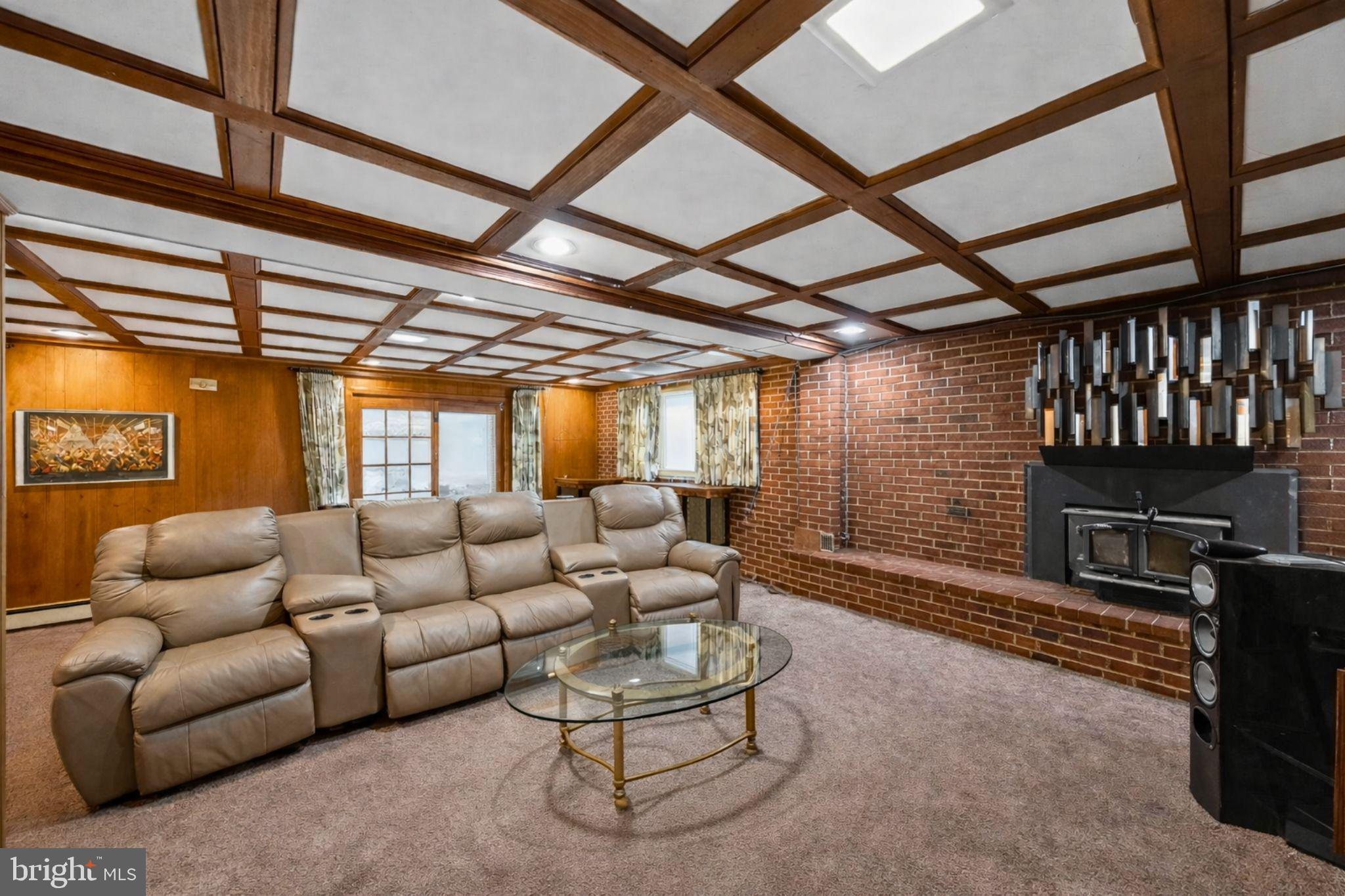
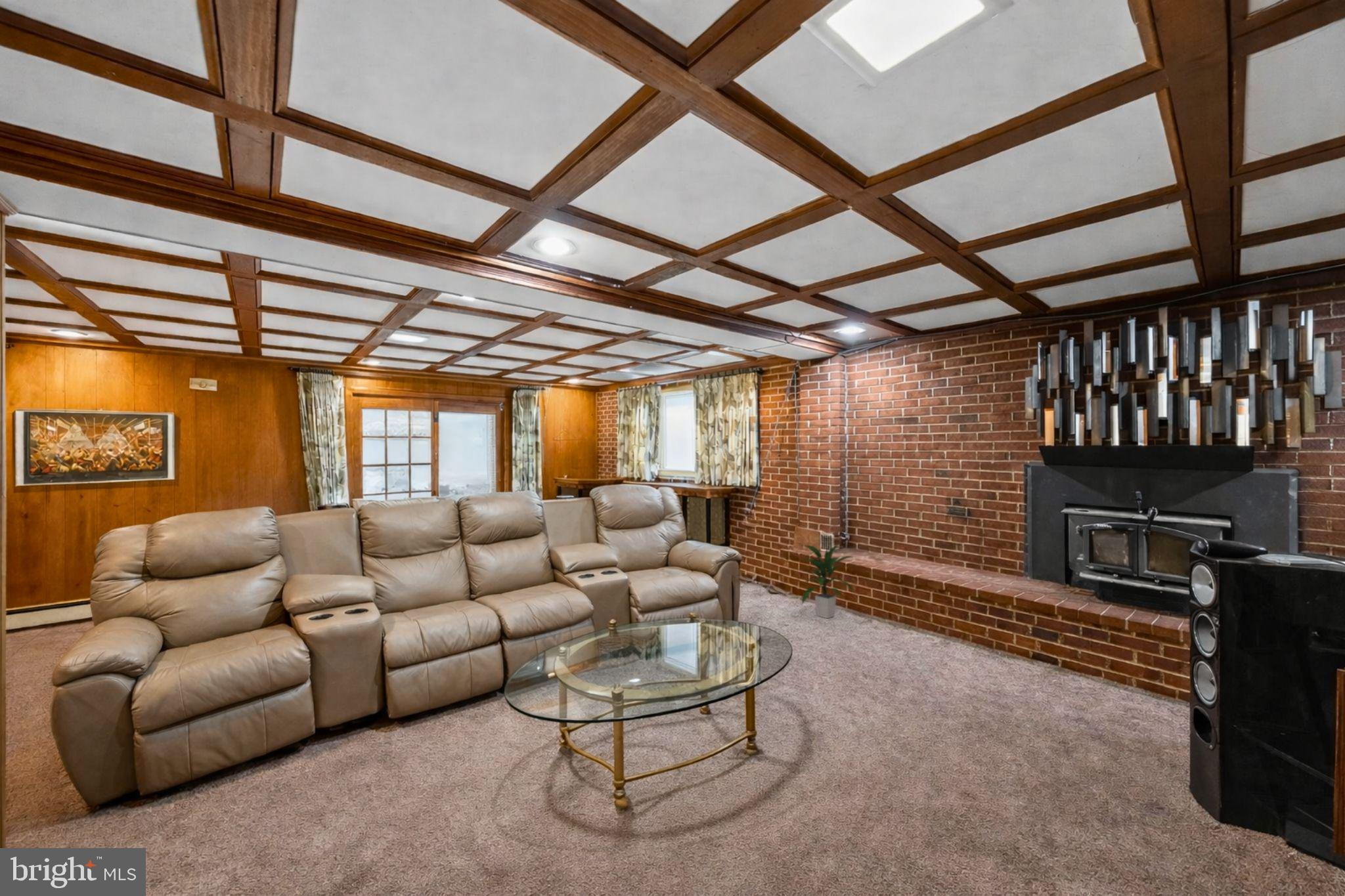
+ indoor plant (822, 578)
